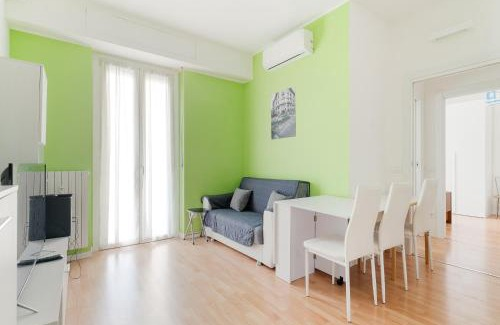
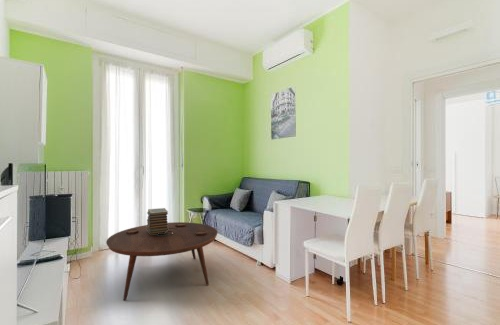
+ coffee table (165, 253)
+ book stack (157, 222)
